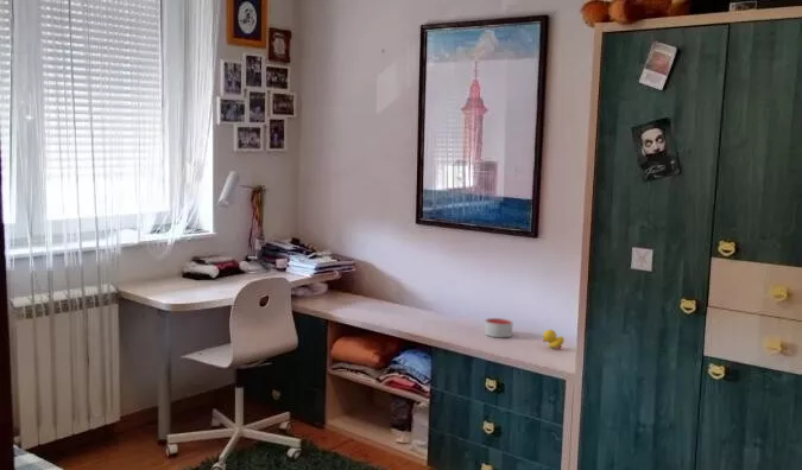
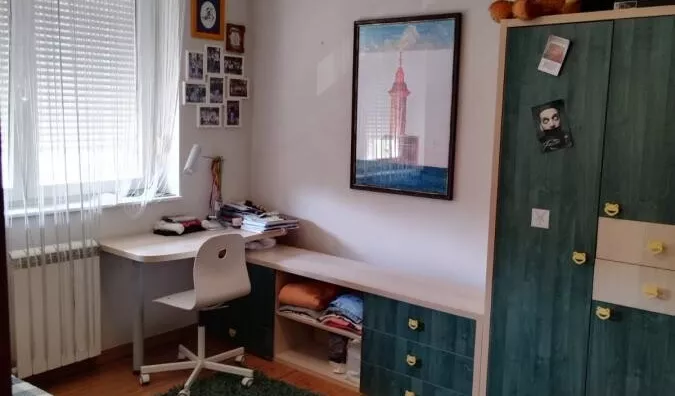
- duck (552, 338)
- candle (498, 326)
